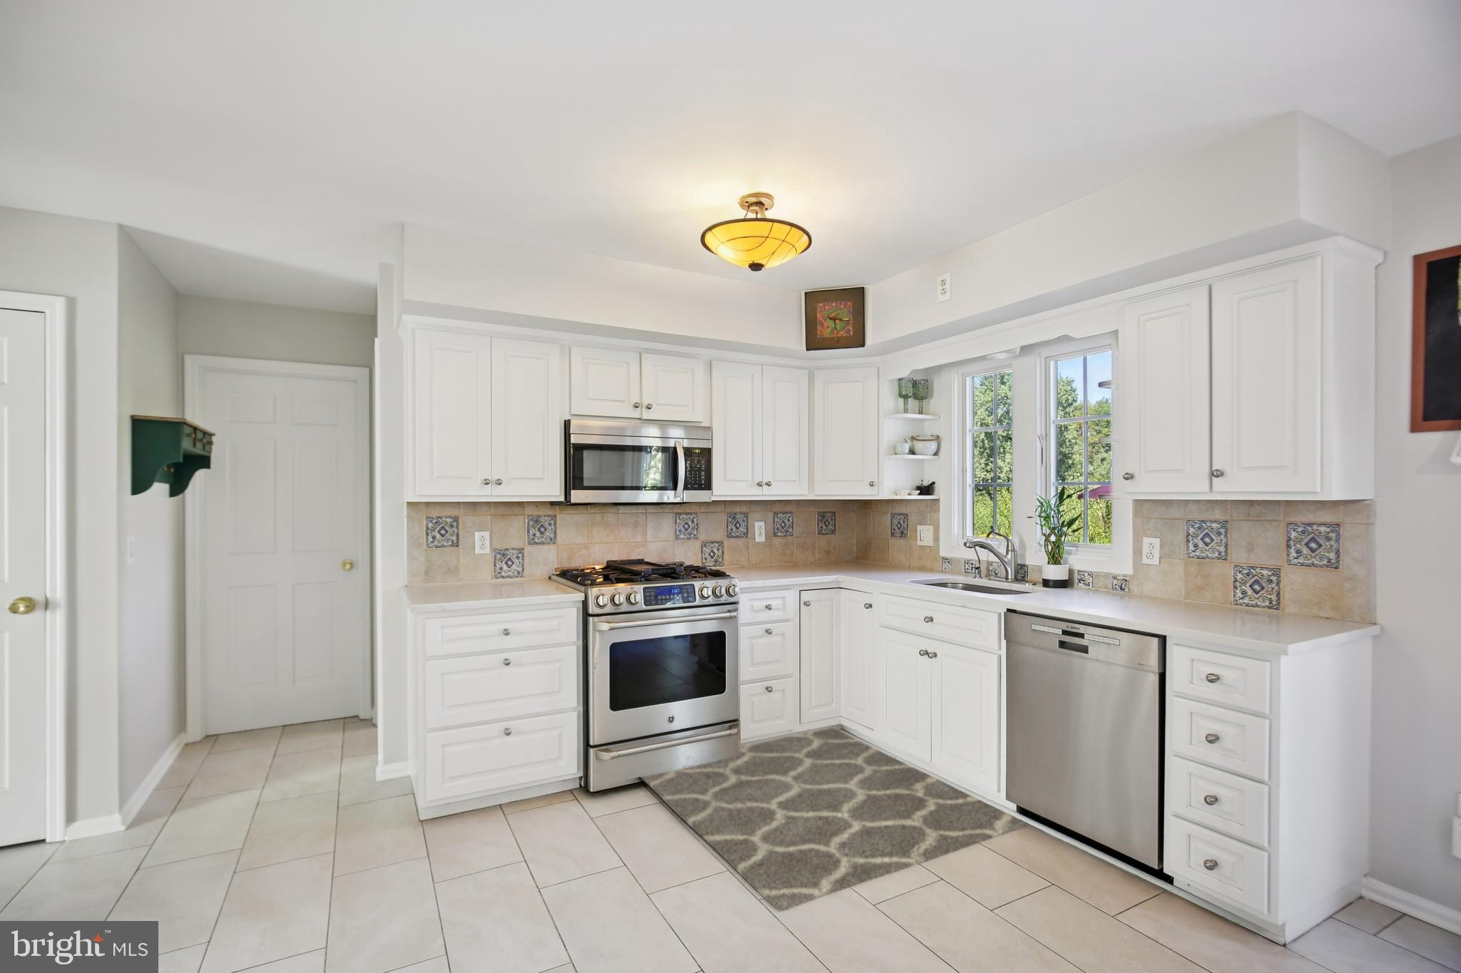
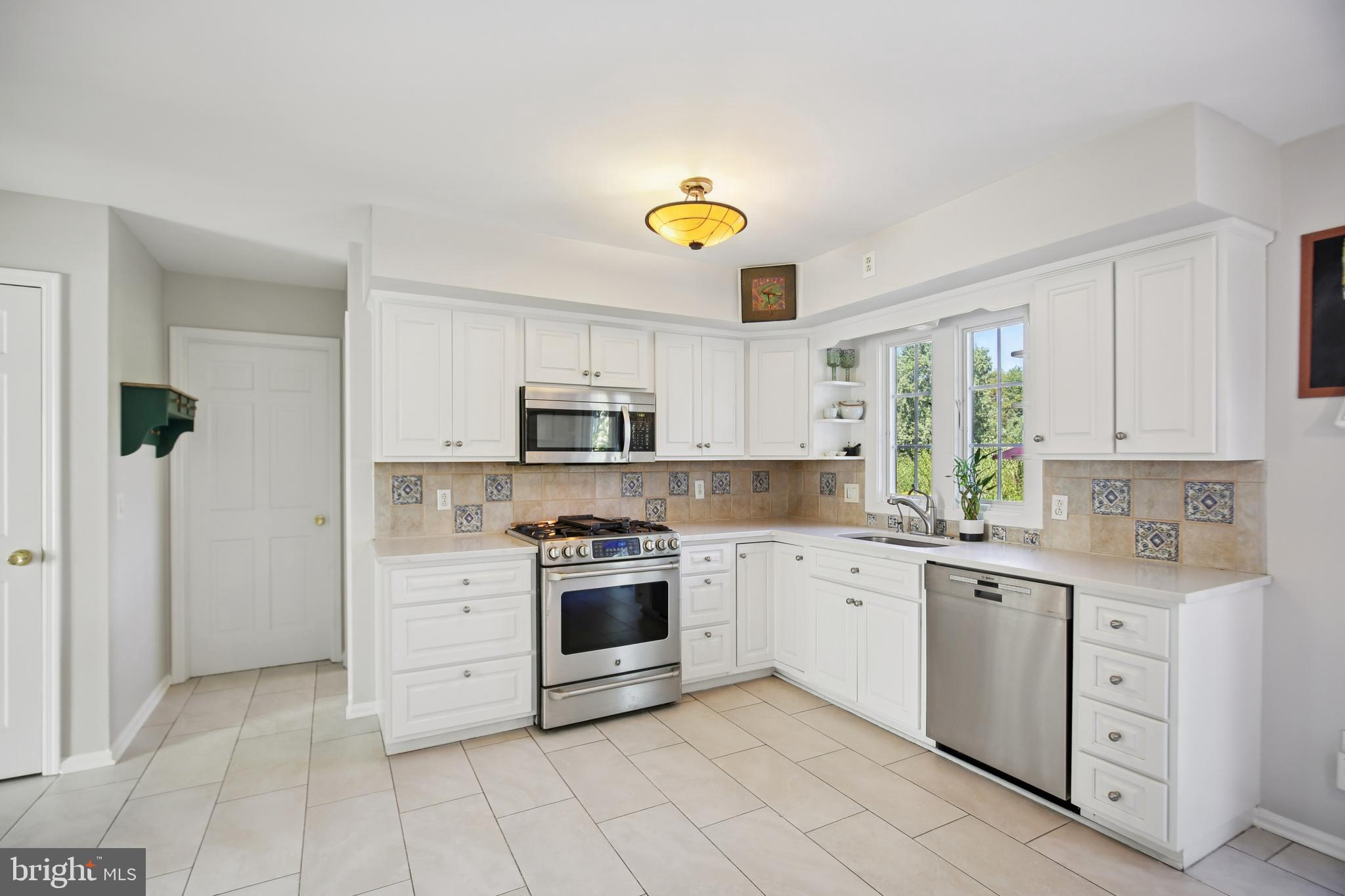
- rug (794, 783)
